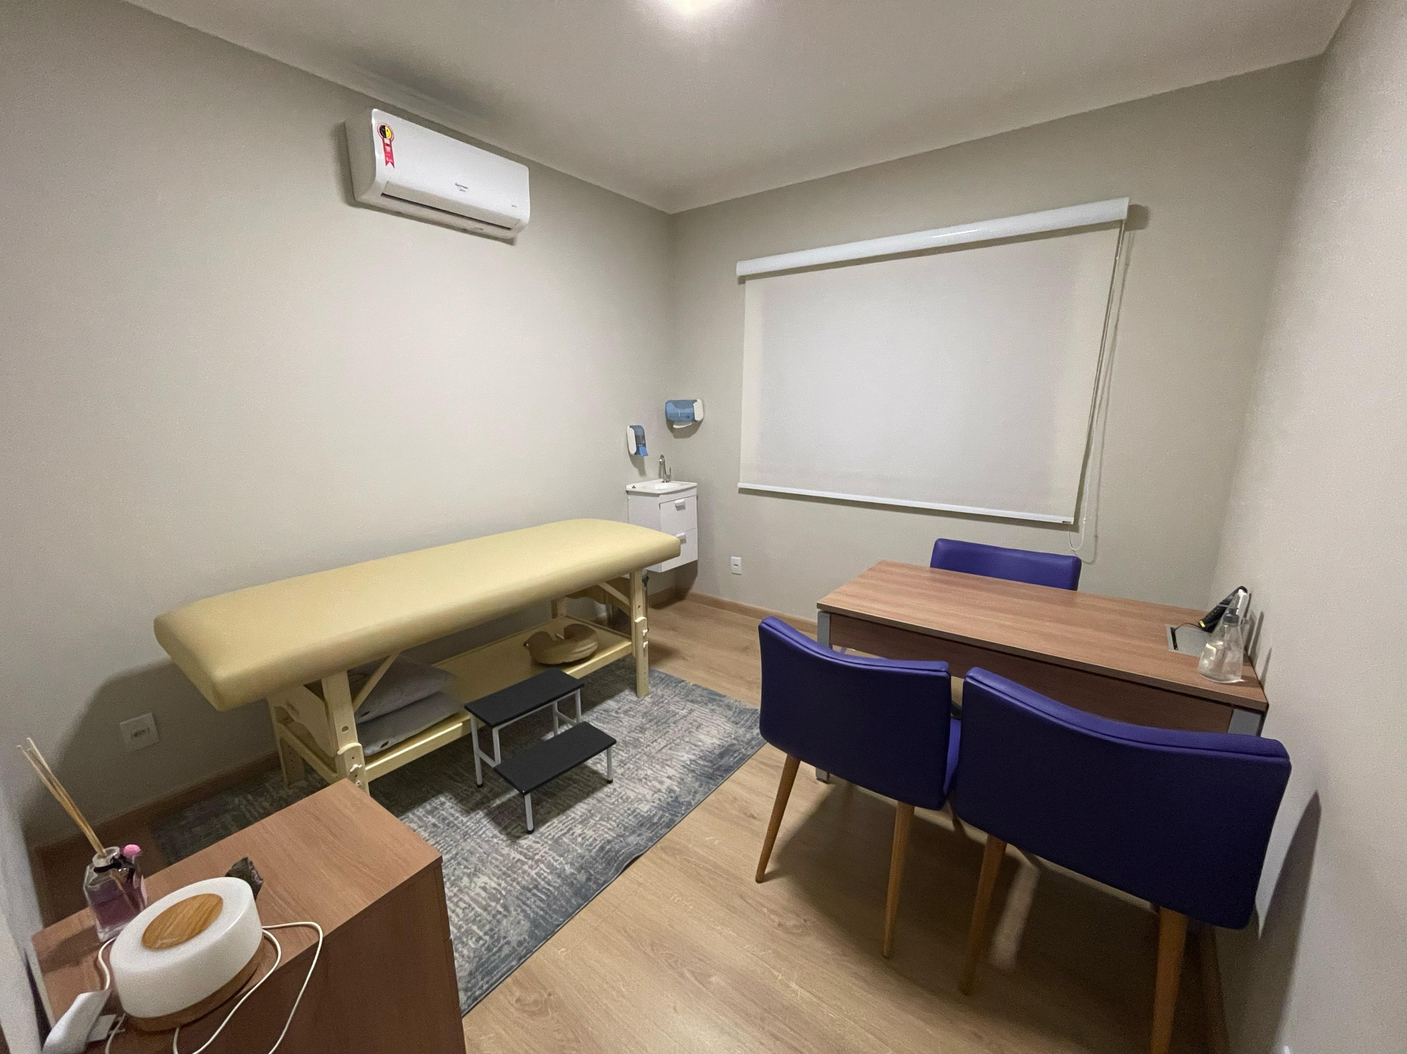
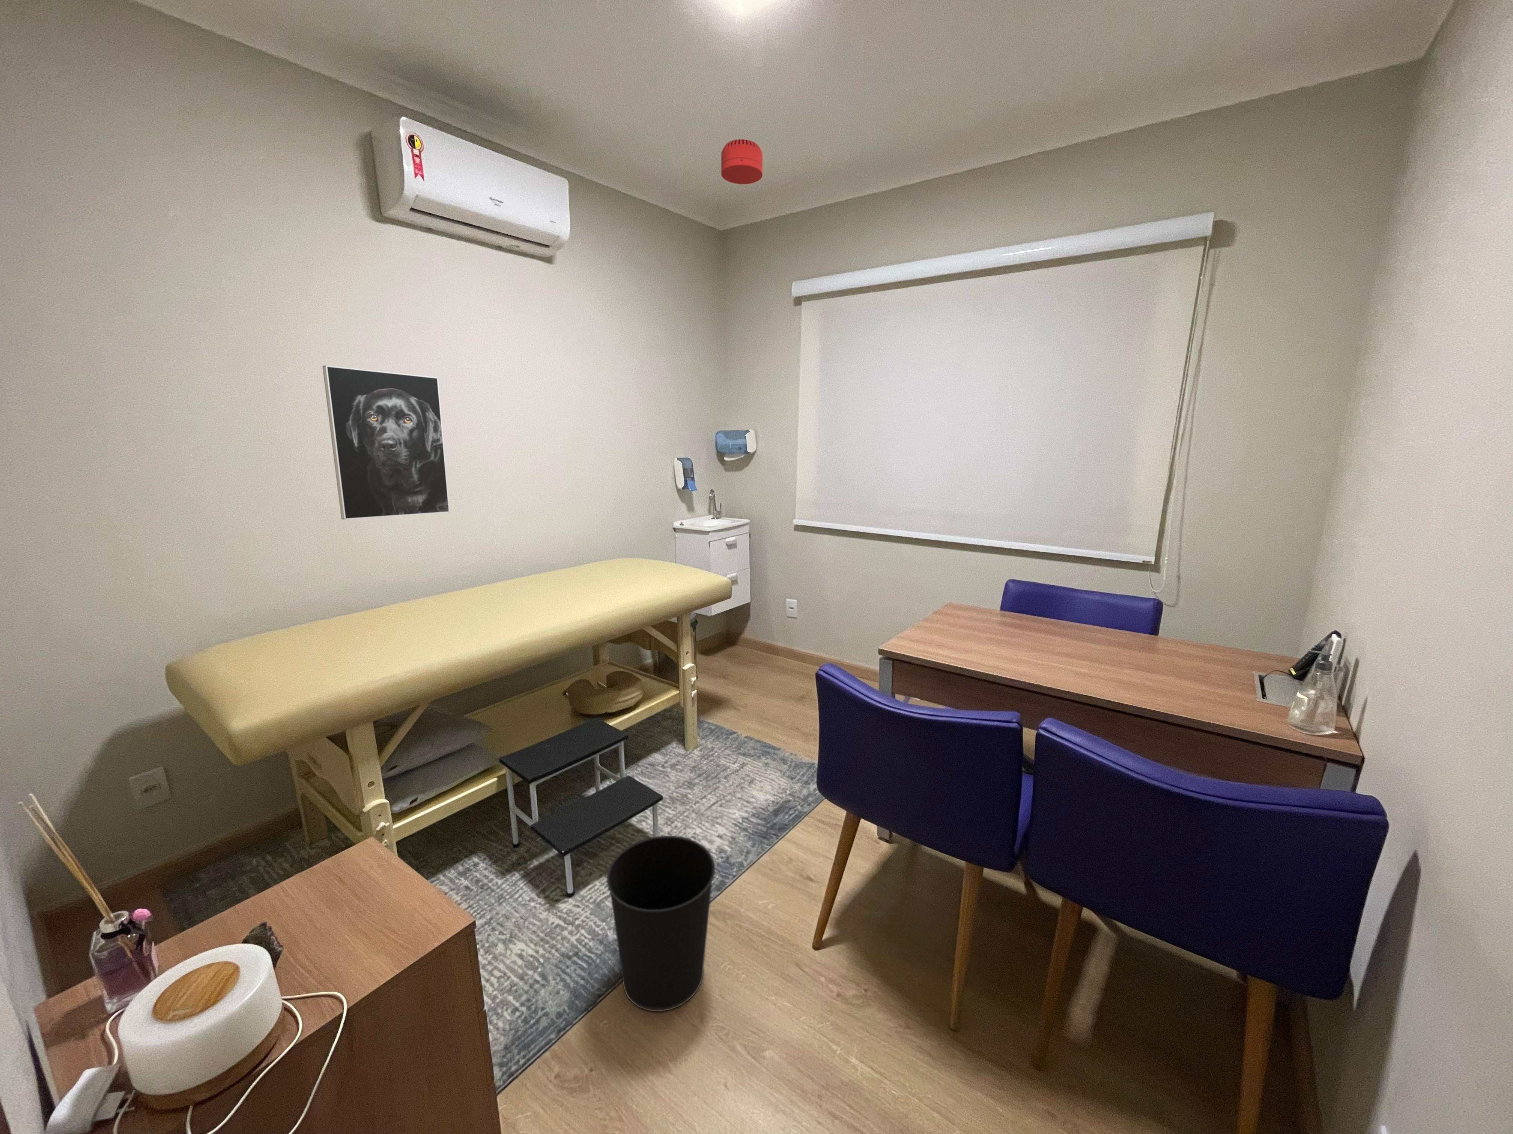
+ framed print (392, 446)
+ wastebasket (662, 923)
+ smoke detector (742, 161)
